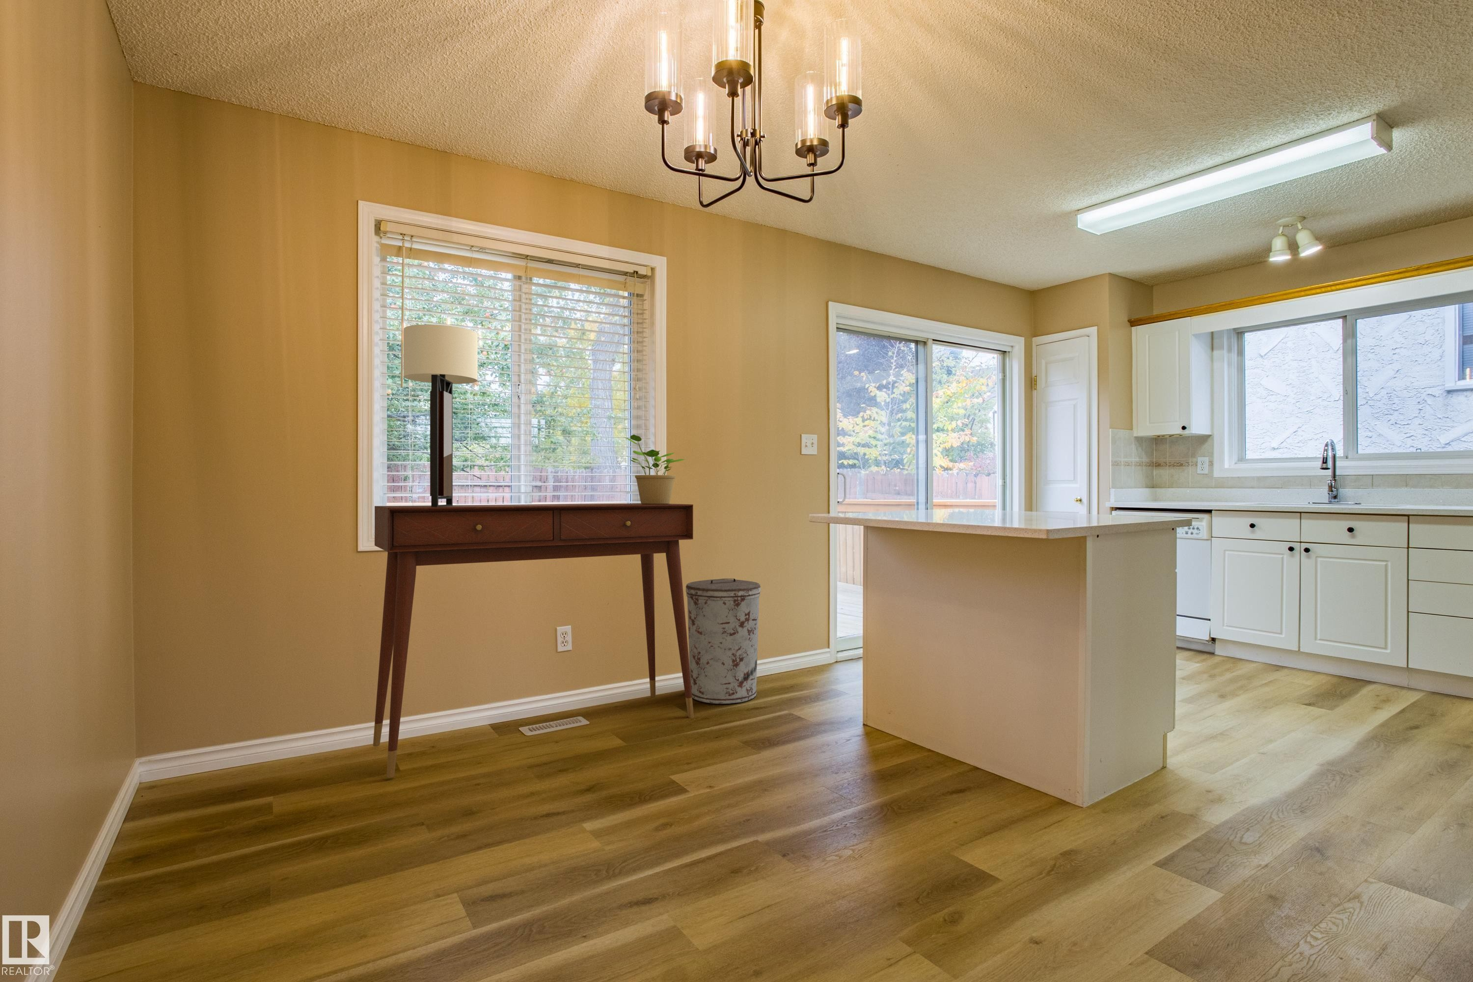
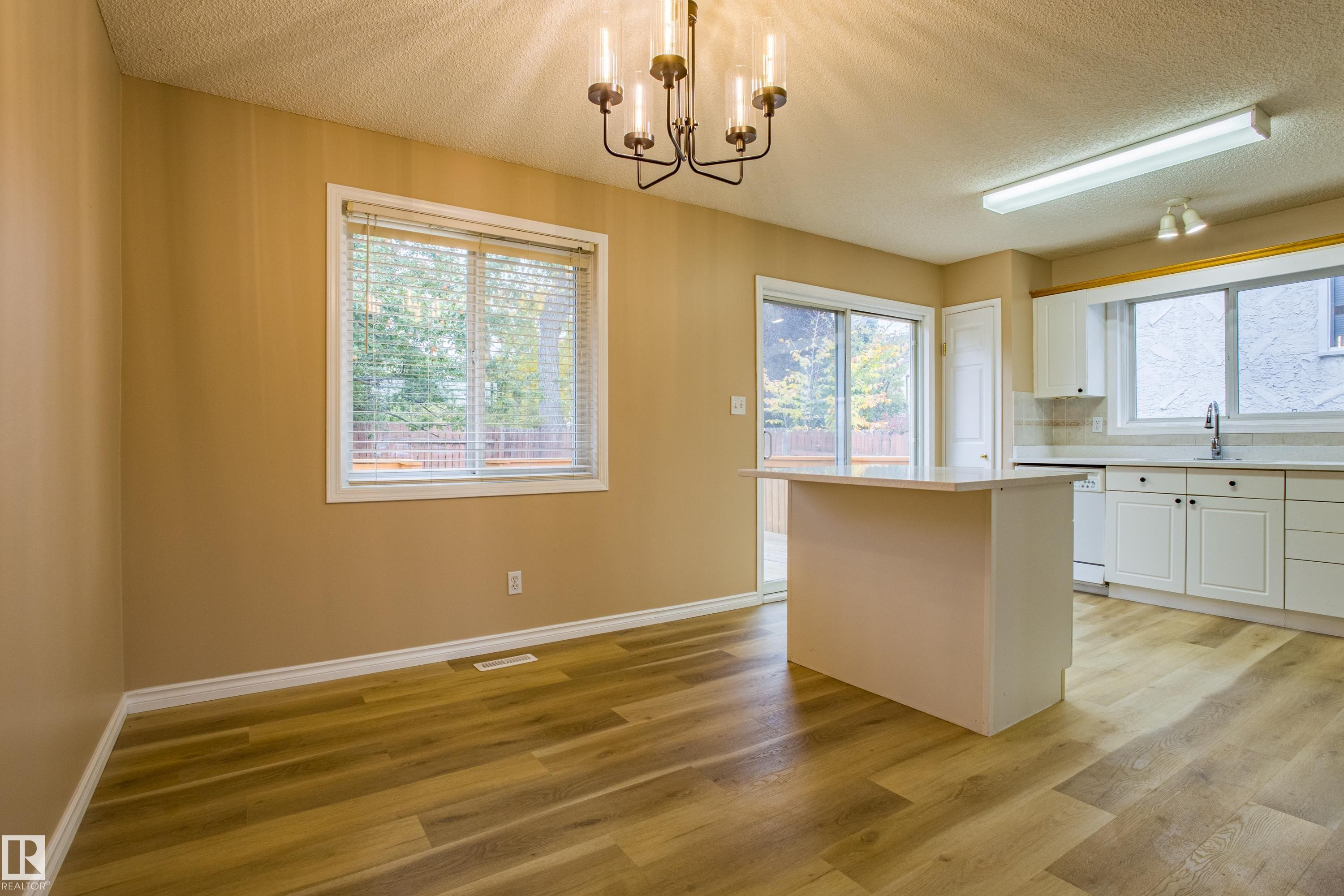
- desk (539, 559)
- wall sconce (441, 419)
- trash can (722, 637)
- potted plant (654, 469)
